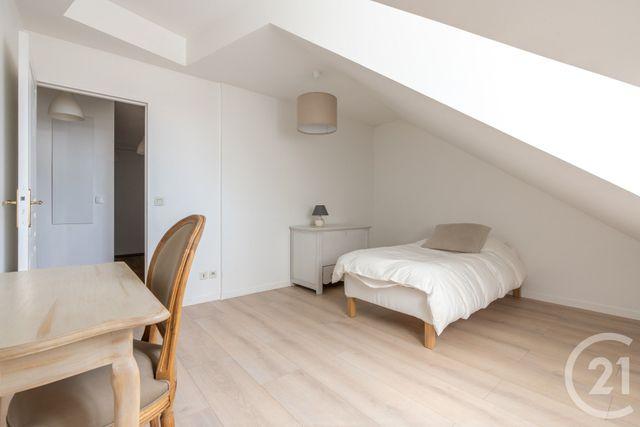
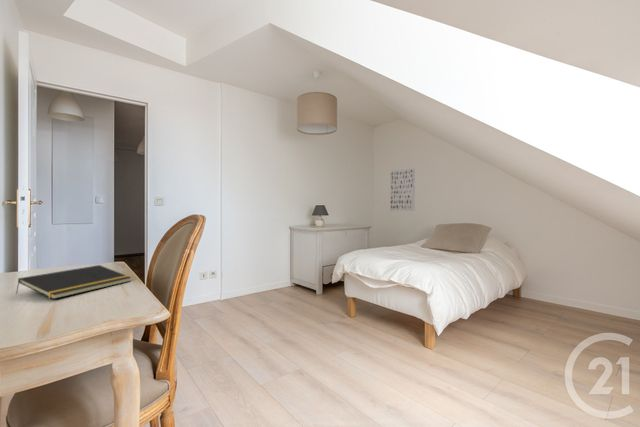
+ notepad (79, 279)
+ wall art (401, 190)
